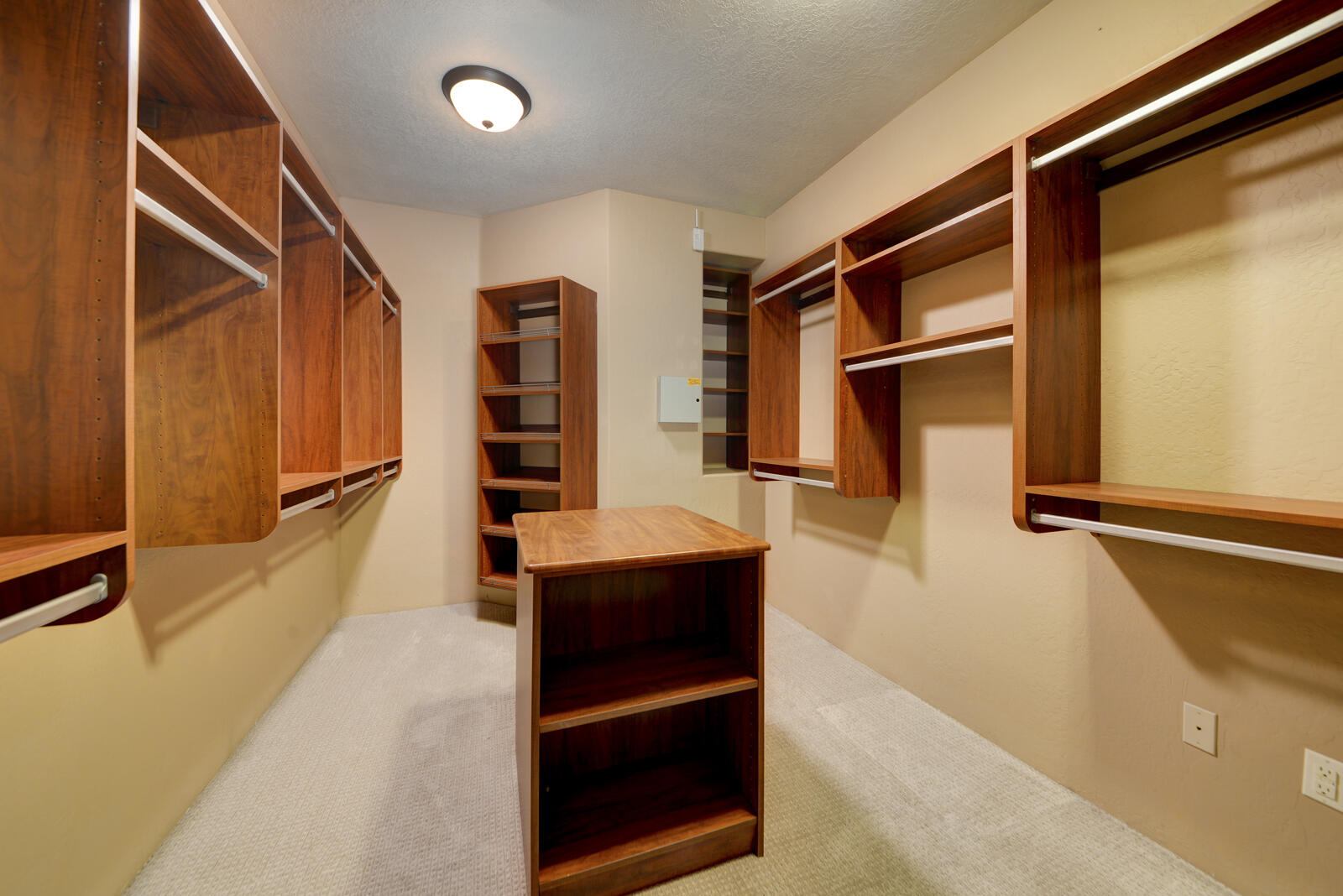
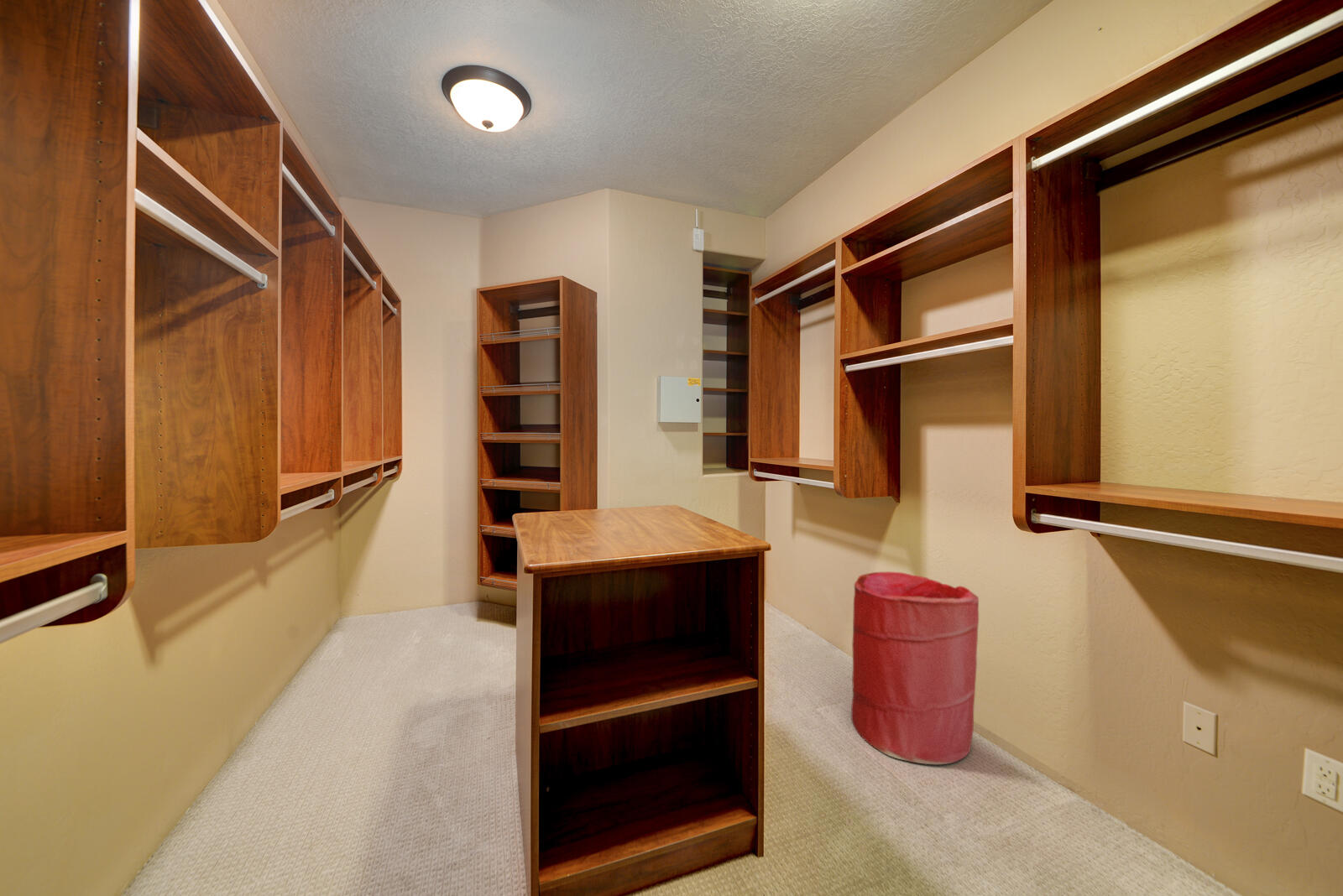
+ laundry hamper (912, 654)
